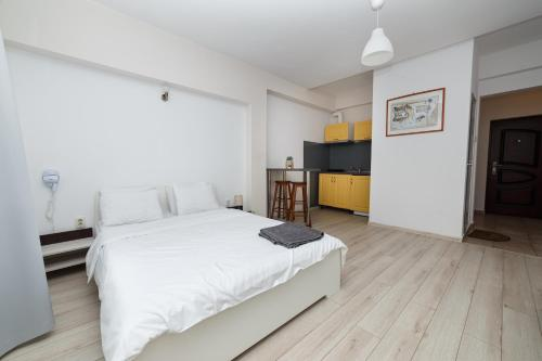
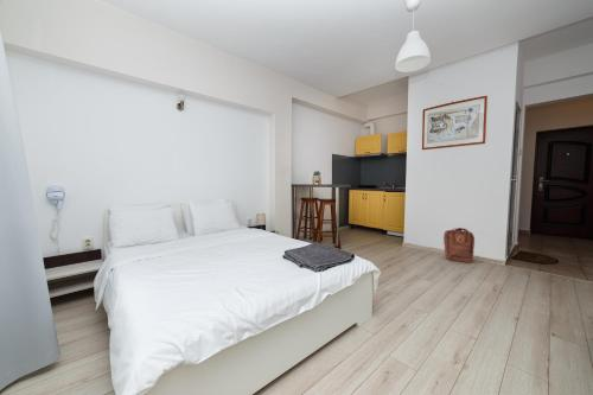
+ backpack (458, 243)
